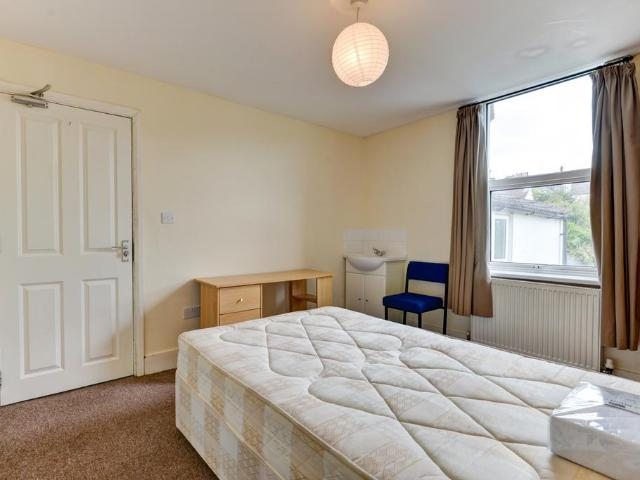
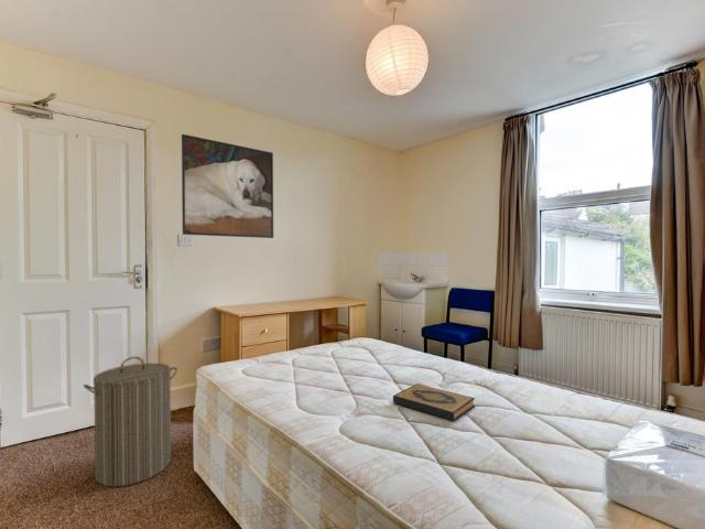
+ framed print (230, 190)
+ hardback book (433, 400)
+ laundry hamper (133, 412)
